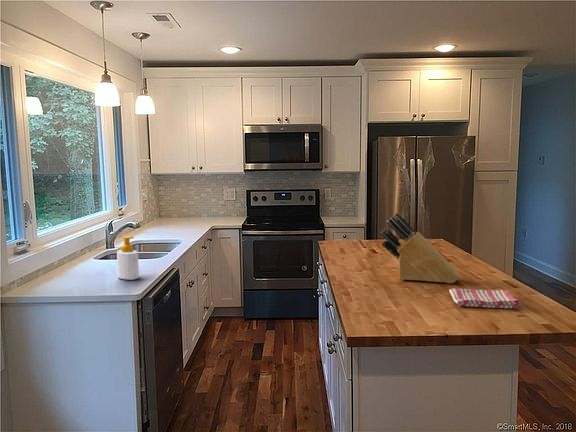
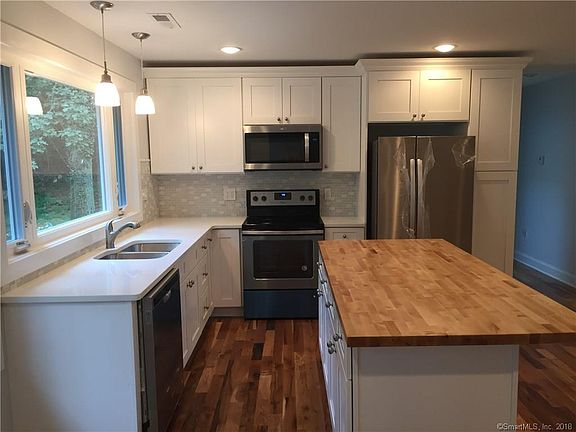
- knife block (419, 246)
- soap bottle (127, 257)
- dish towel (482, 296)
